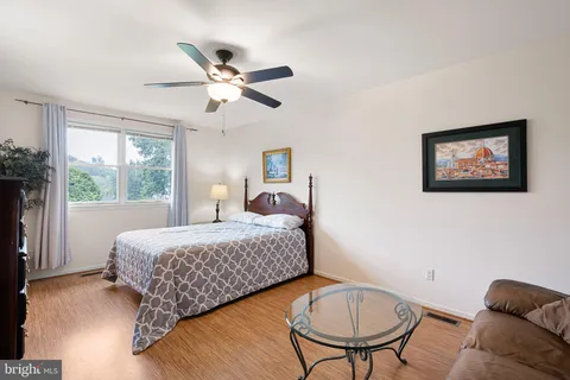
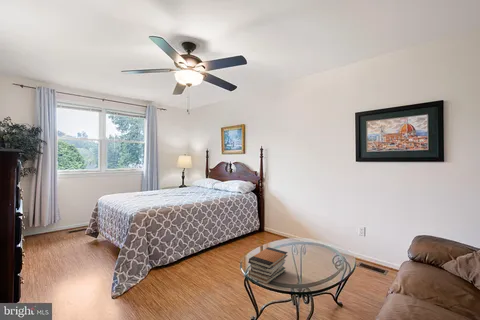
+ book stack (268, 264)
